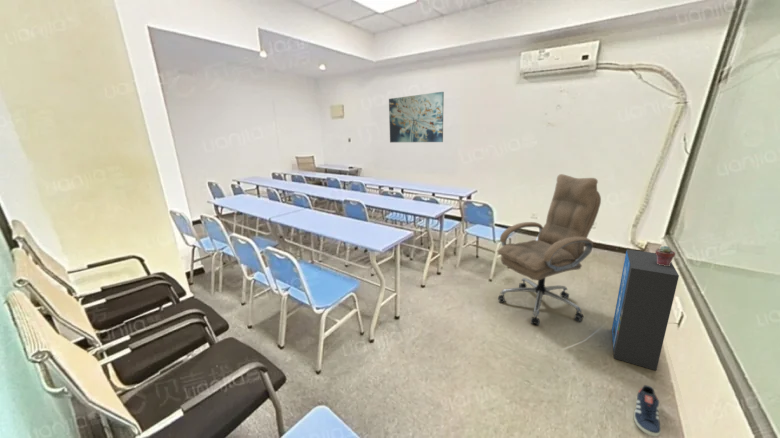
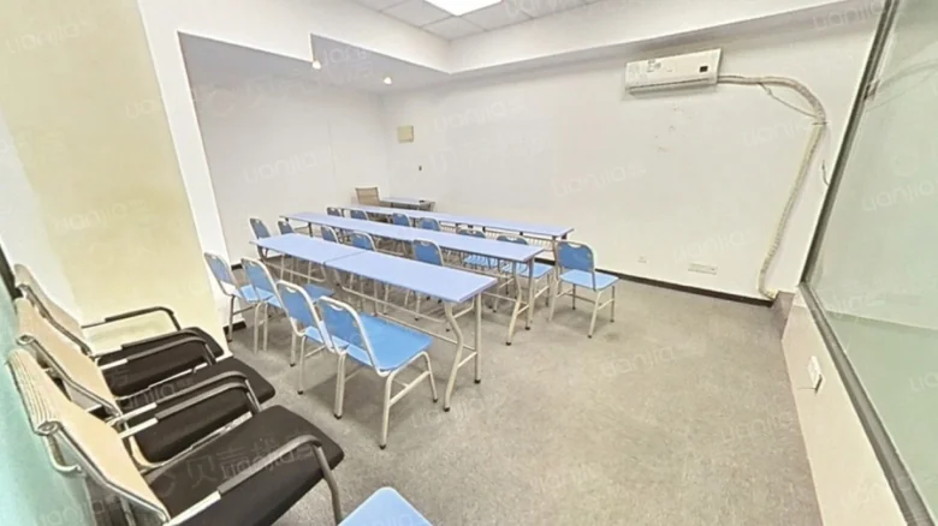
- wall art (414, 119)
- sneaker (647, 407)
- potted succulent (664, 254)
- air purifier (640, 306)
- office chair (547, 245)
